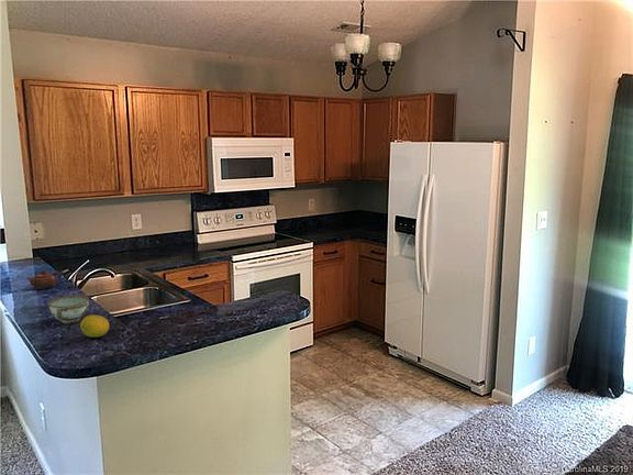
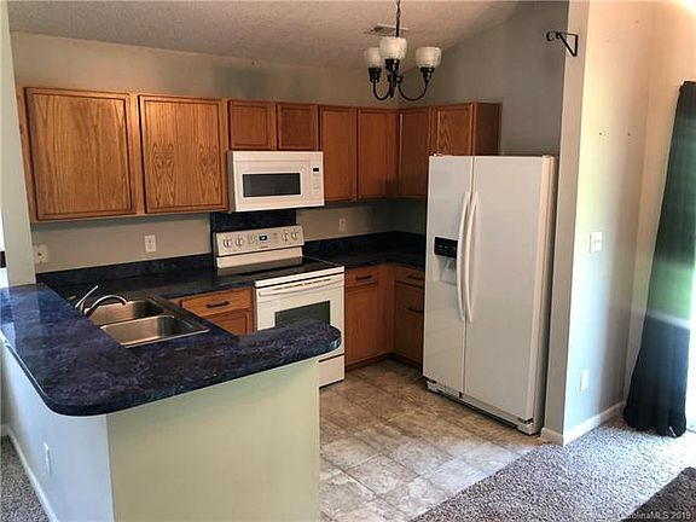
- fruit (95, 325)
- bowl (69, 310)
- teapot (44, 278)
